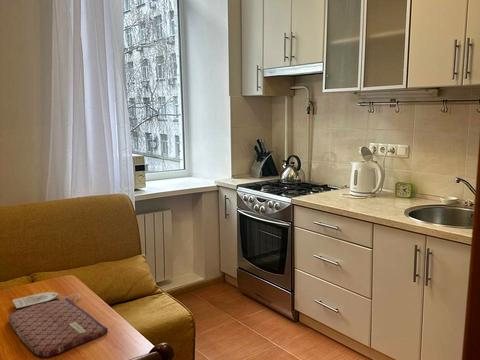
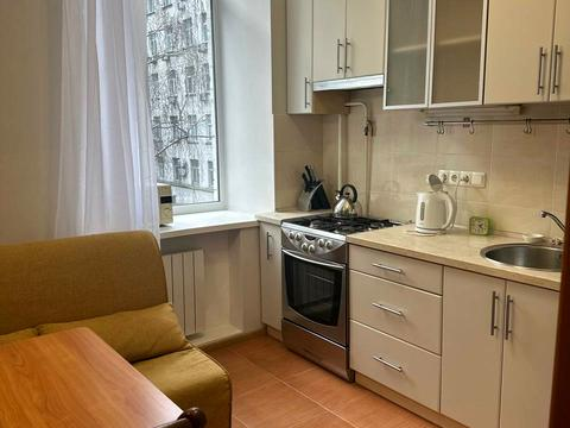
- placemat (55, 315)
